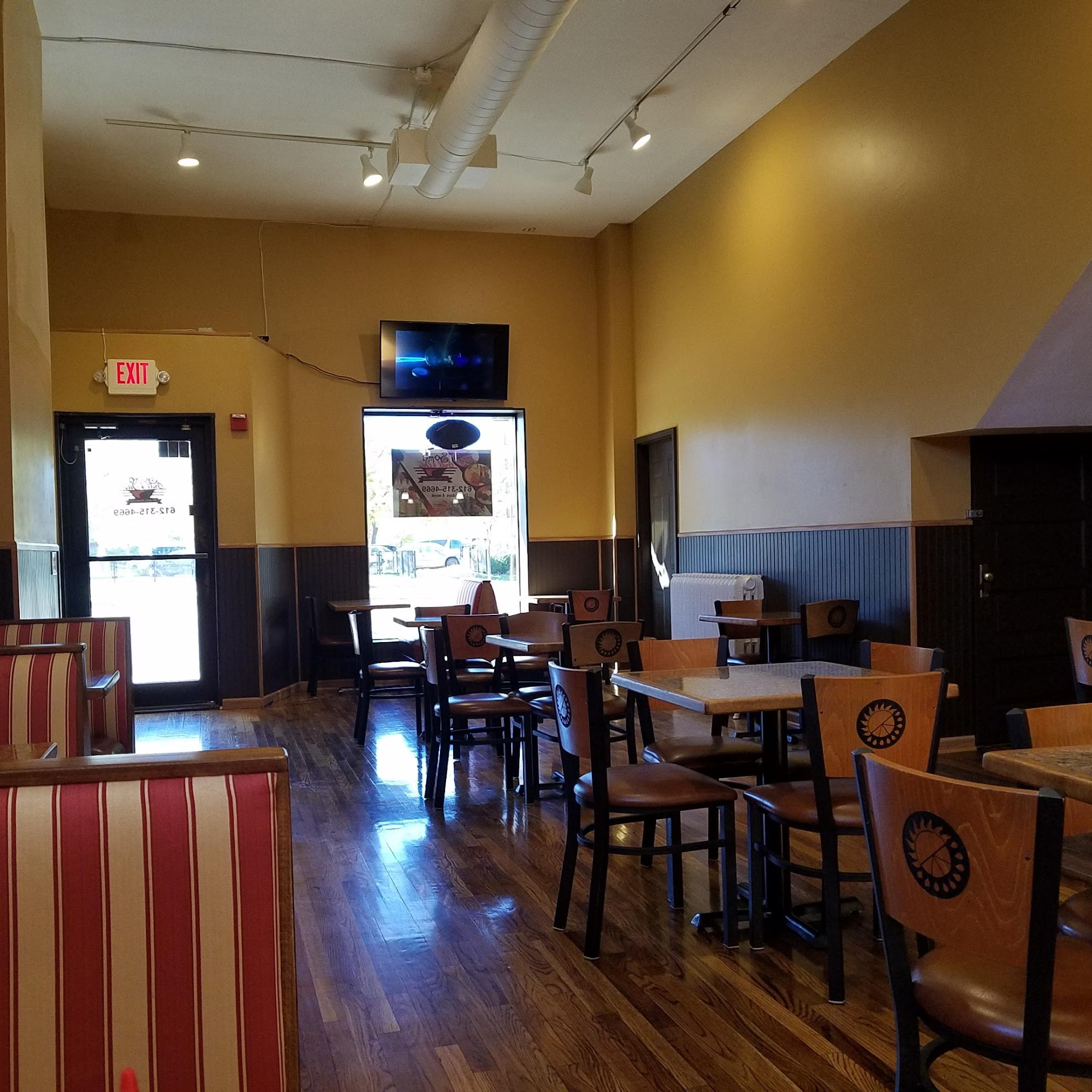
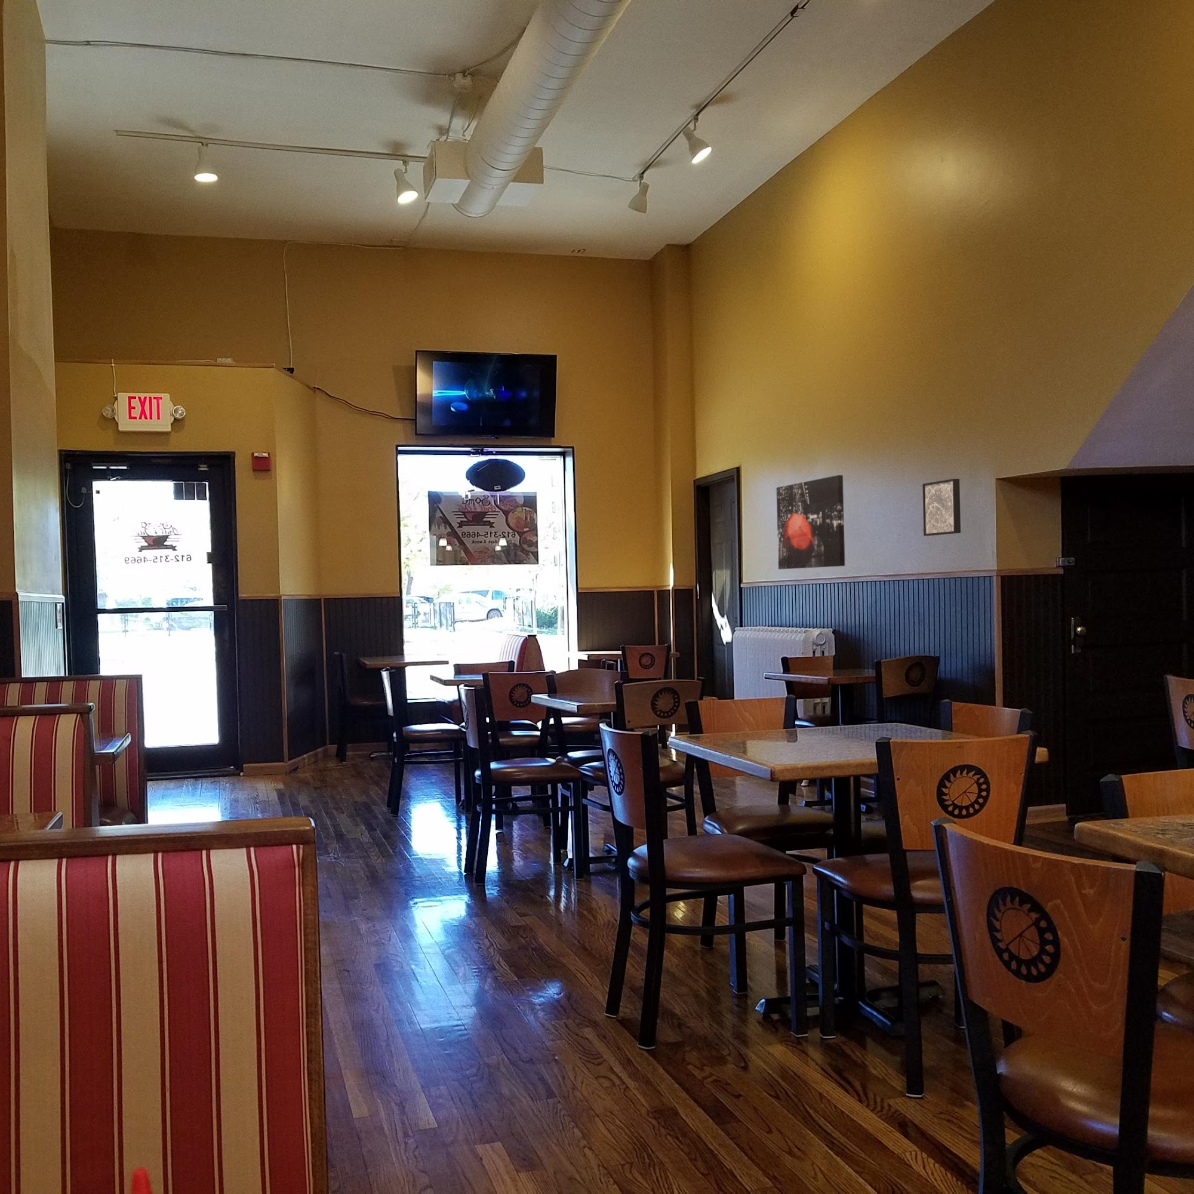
+ wall art (808, 524)
+ wall art (940, 507)
